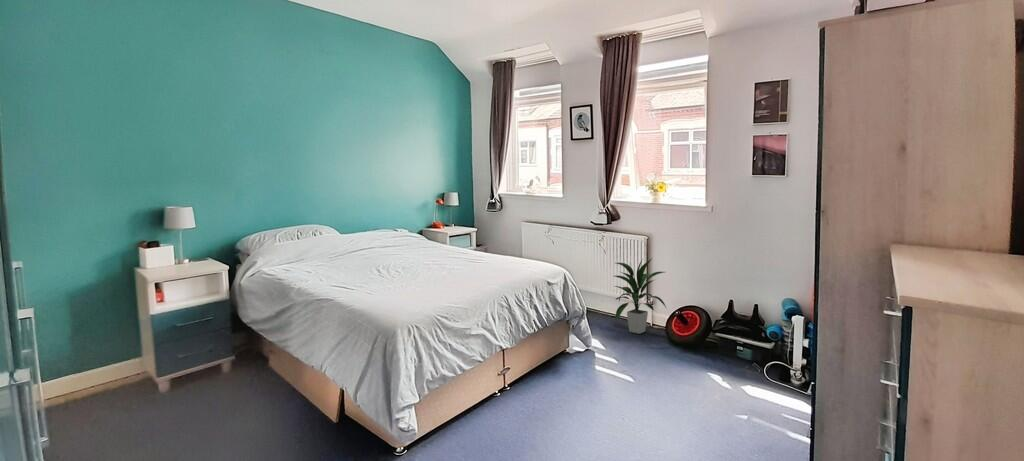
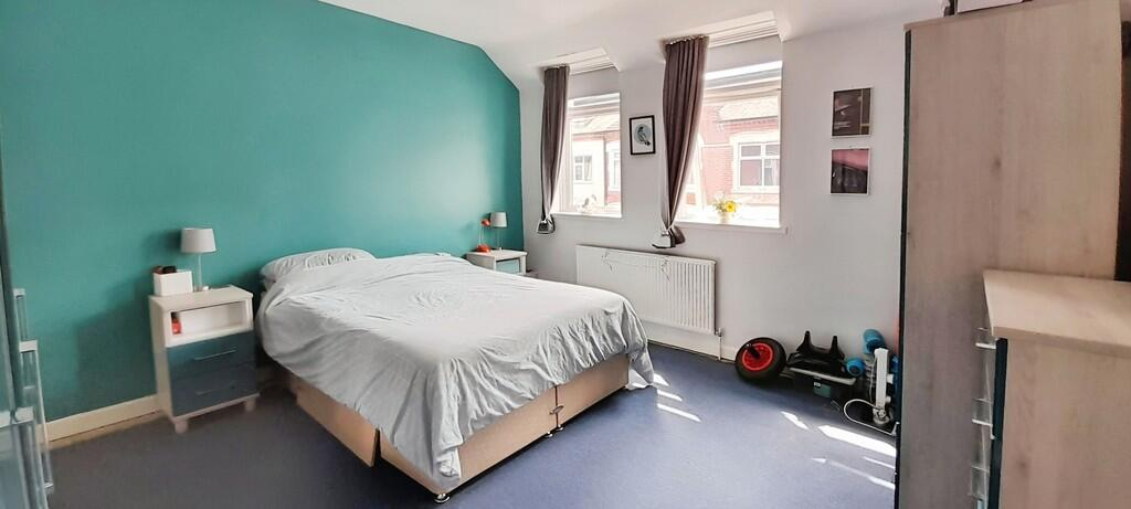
- indoor plant (634, 294)
